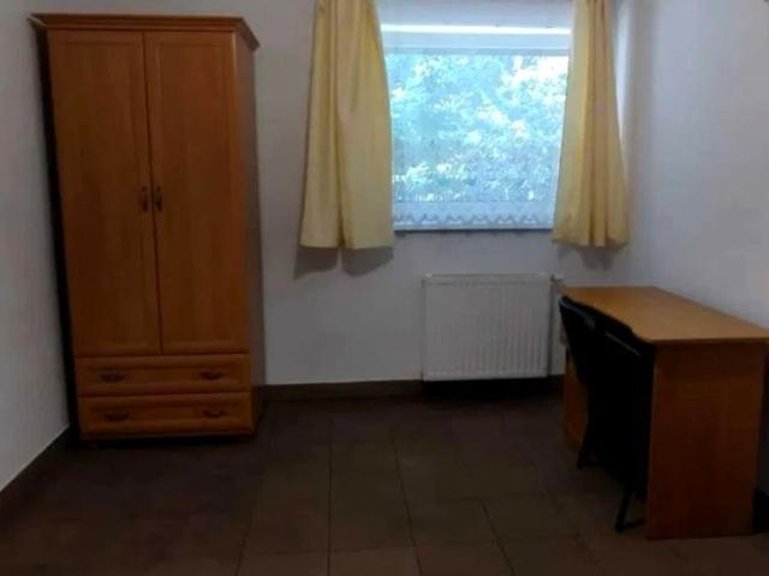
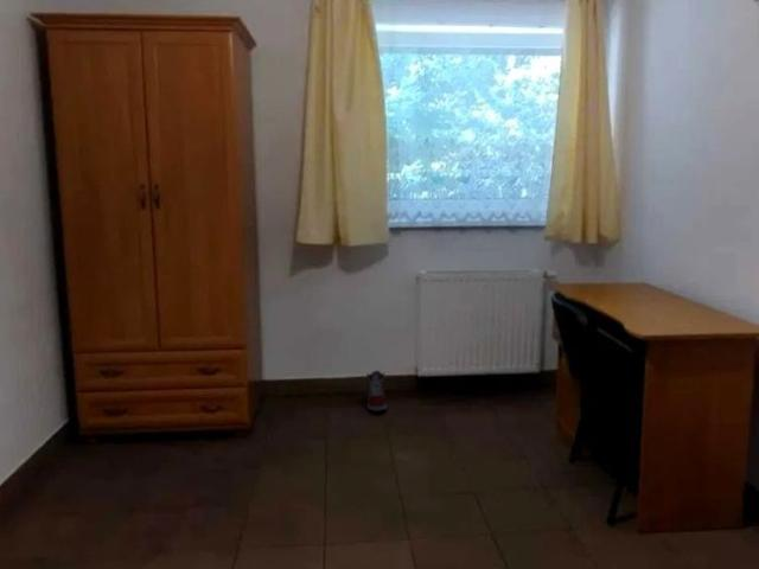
+ sneaker (376, 389)
